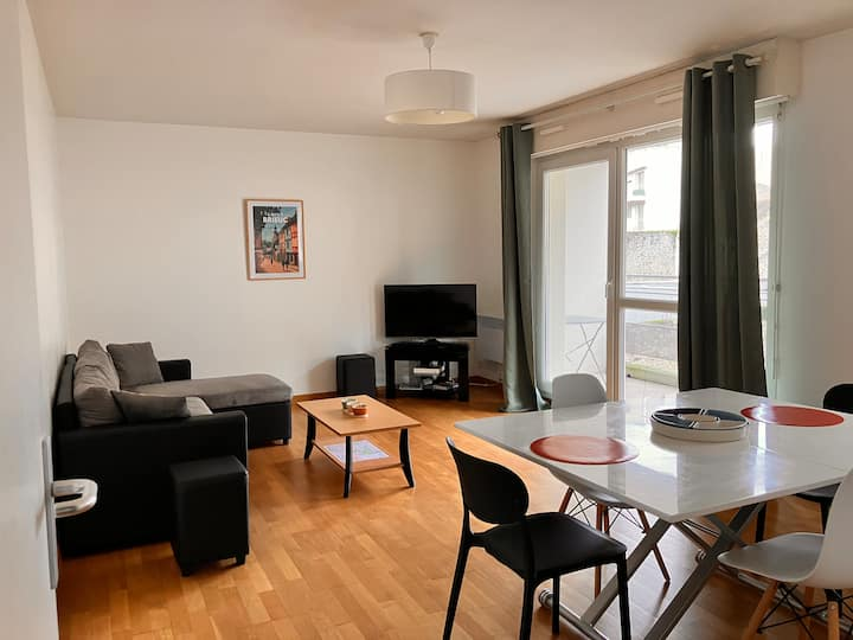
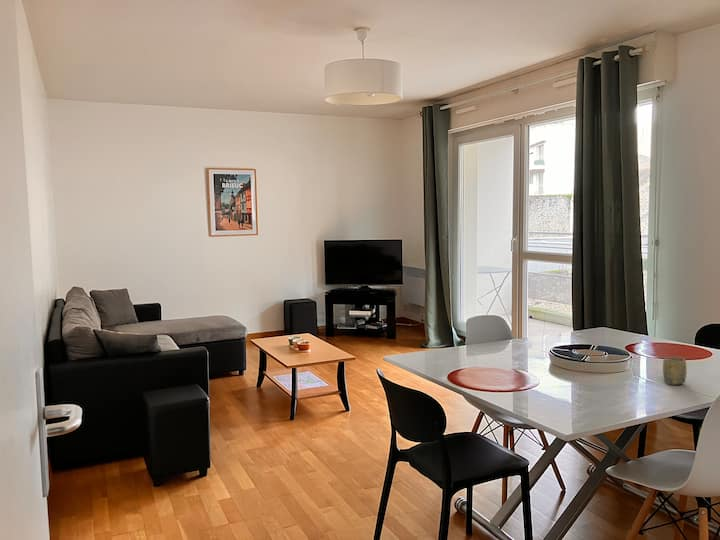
+ cup (674, 370)
